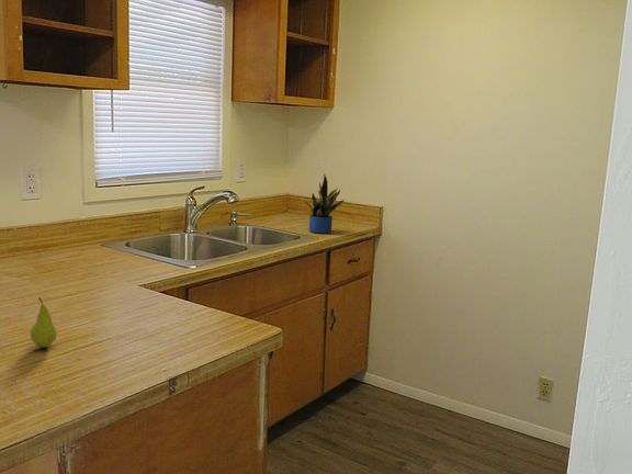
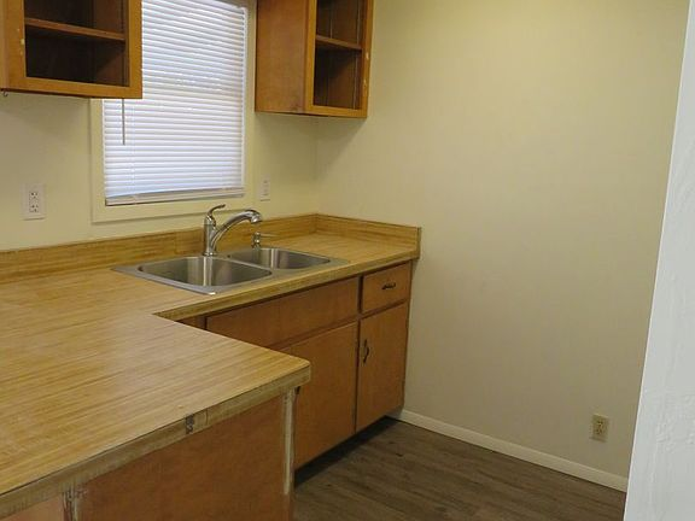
- potted plant (325, 202)
- fruit (43, 321)
